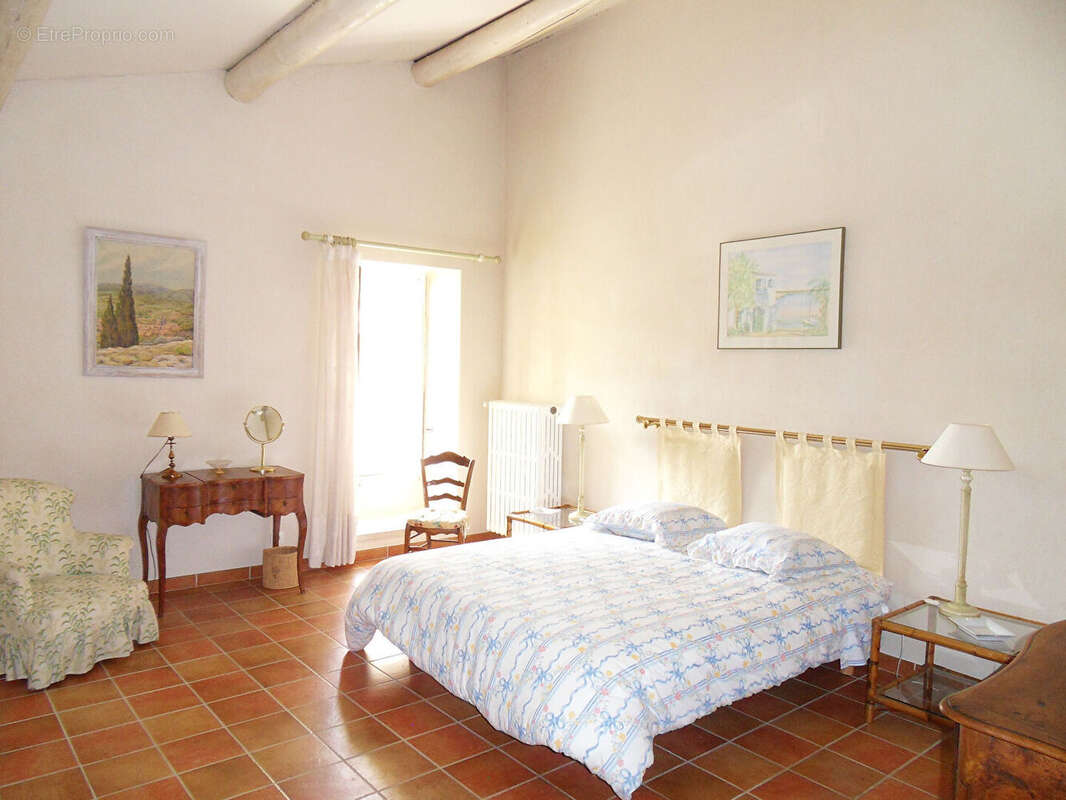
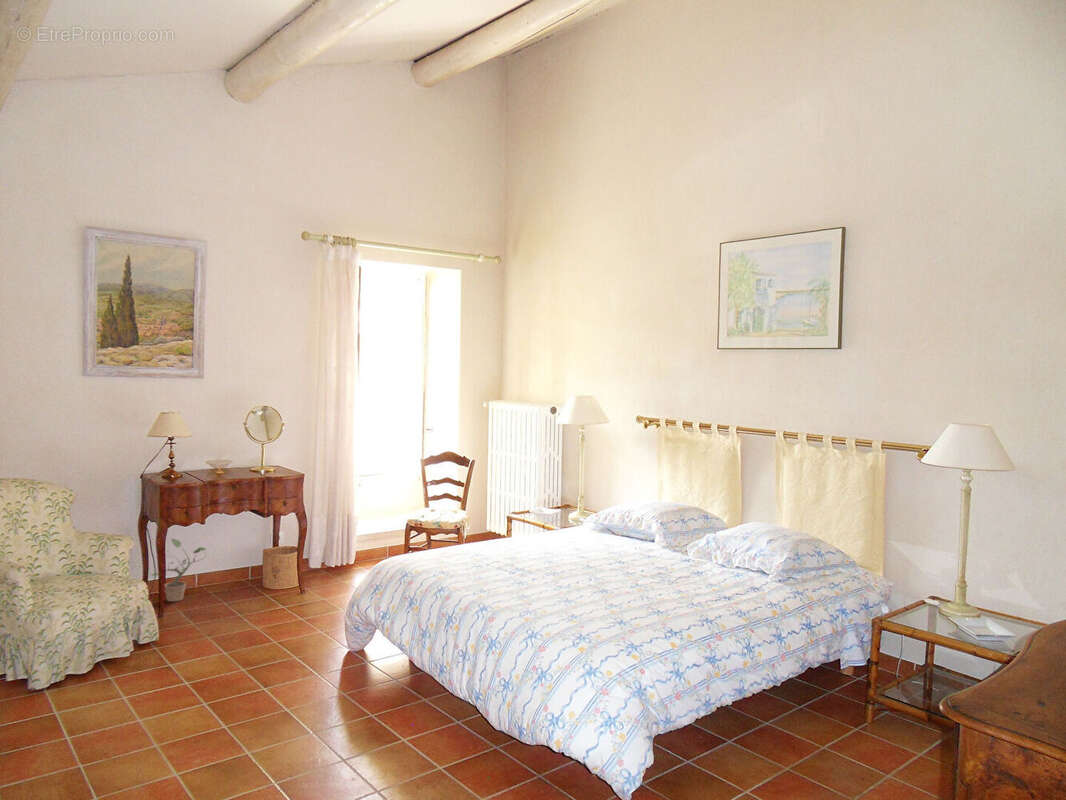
+ potted plant (181, 569)
